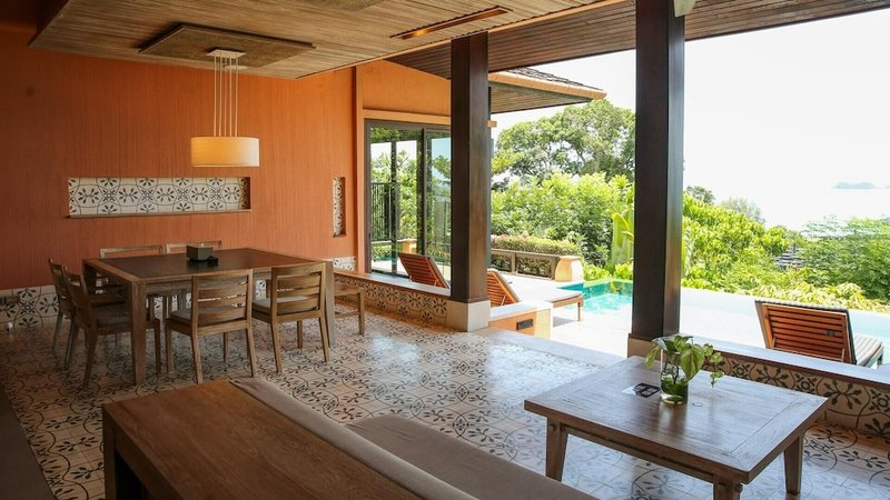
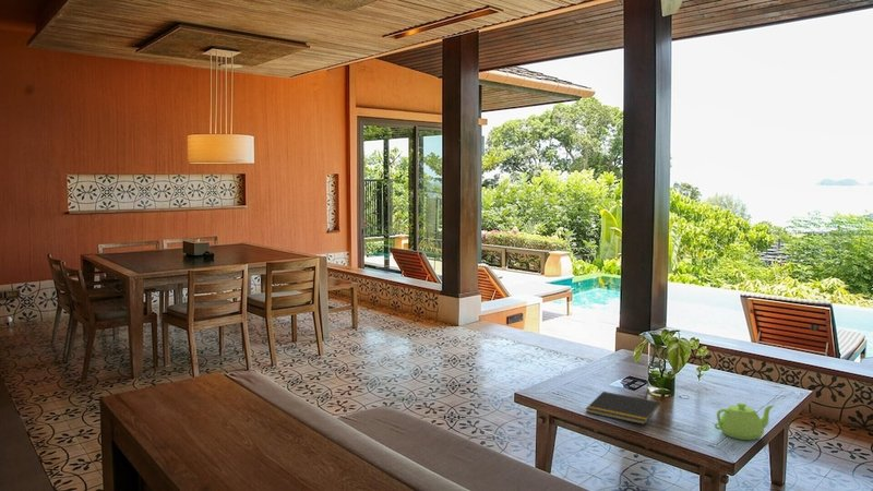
+ notepad (622, 407)
+ teapot (743, 418)
